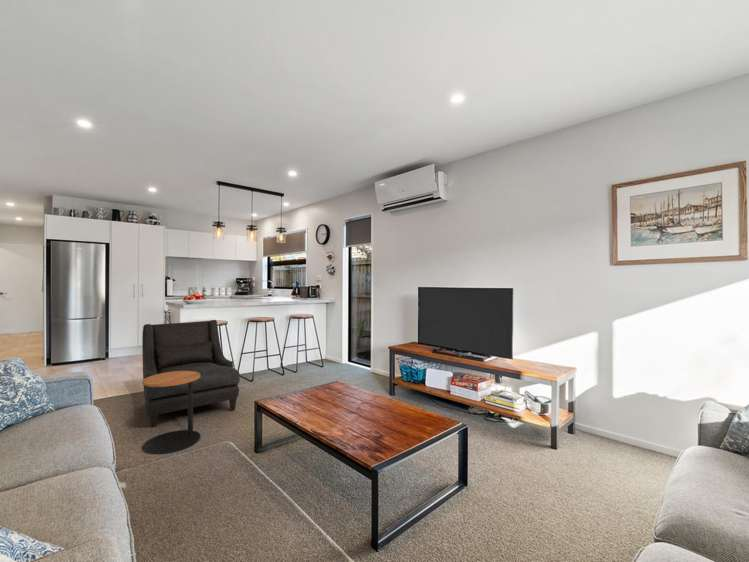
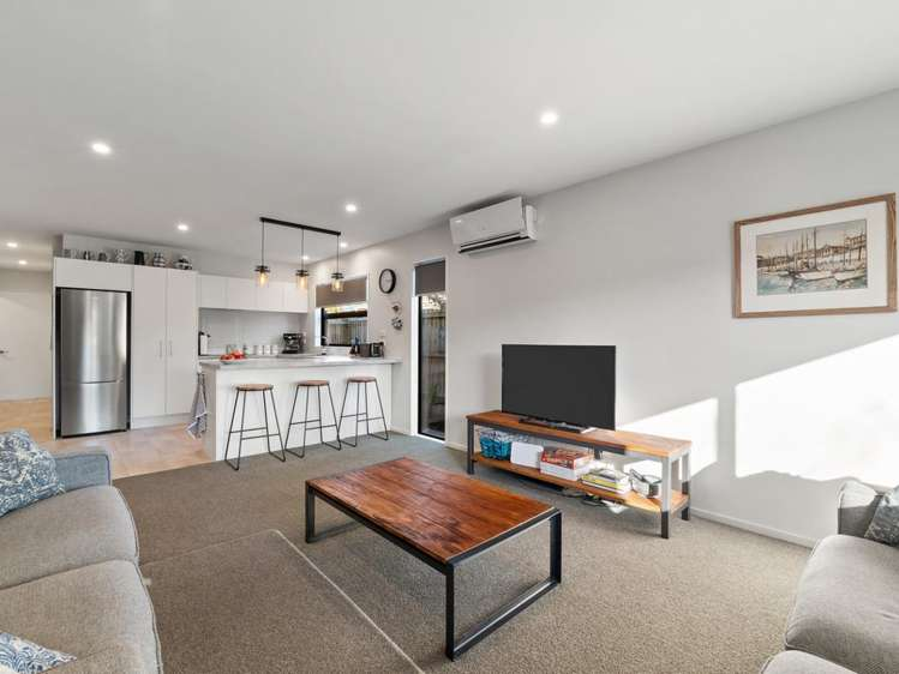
- side table (188, 409)
- armchair (188, 365)
